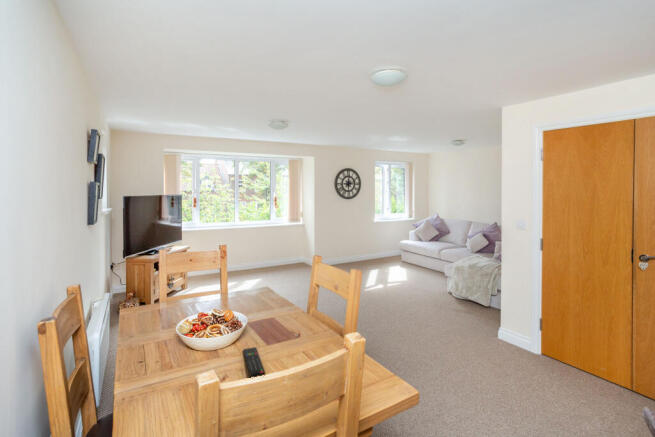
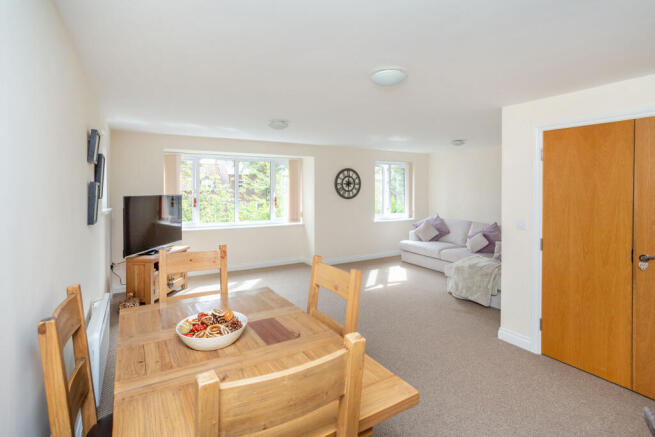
- remote control (253, 362)
